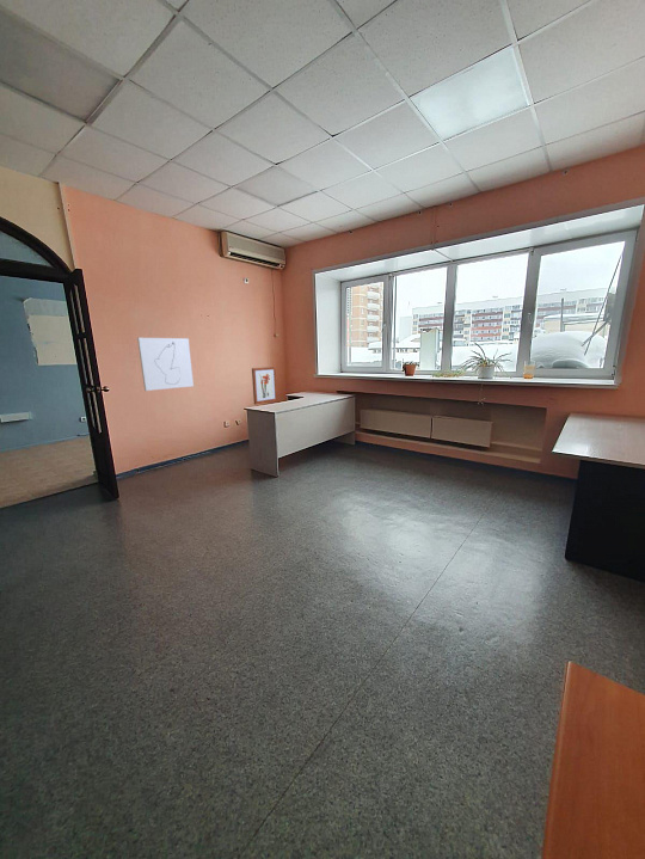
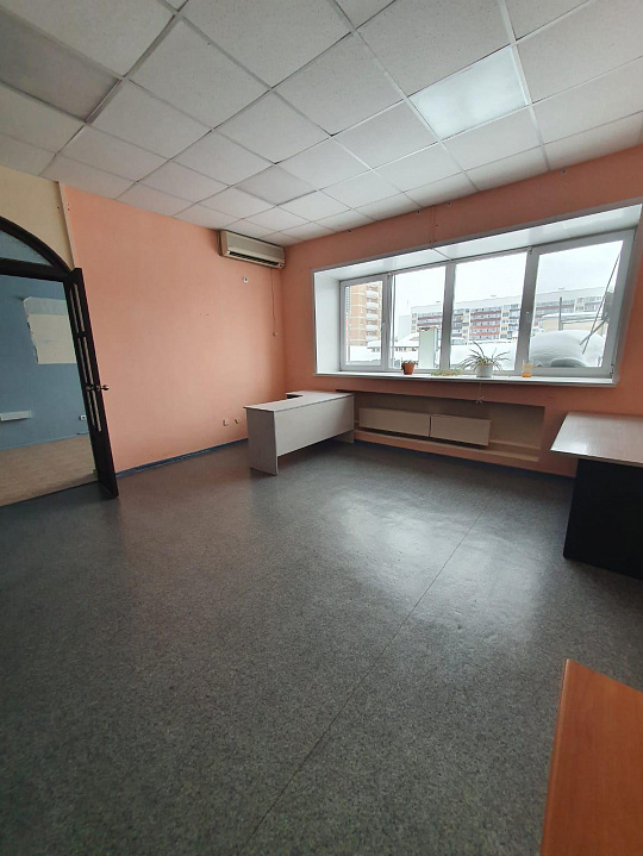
- wall art (167, 363)
- wall art (264, 385)
